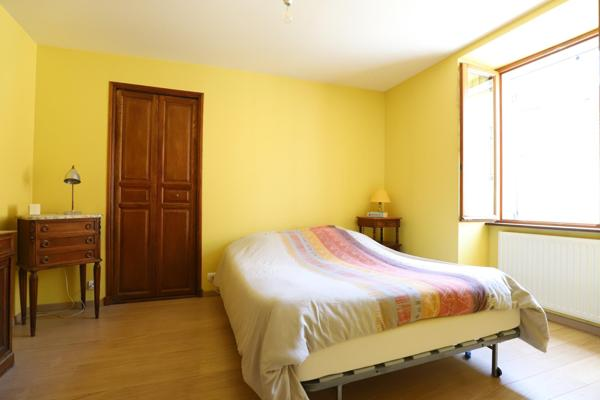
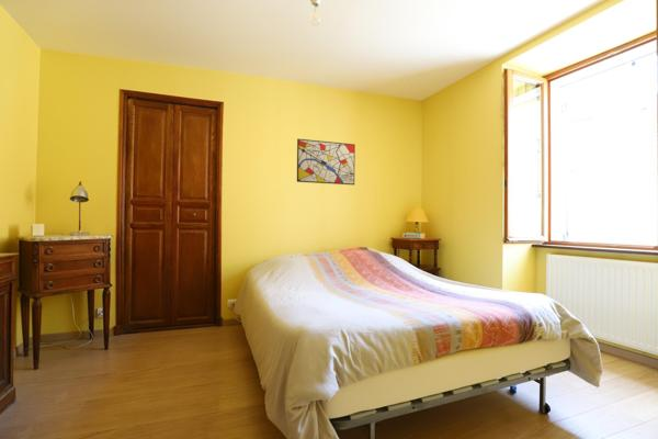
+ wall art (326, 162)
